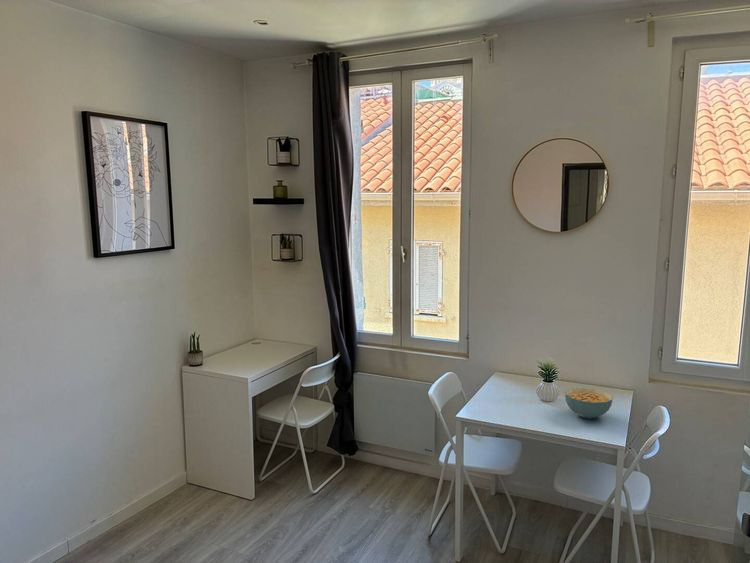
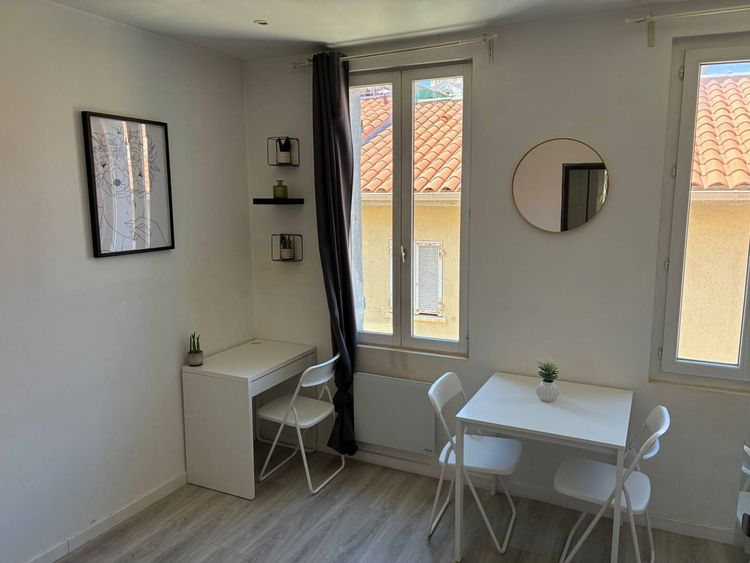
- cereal bowl (588, 405)
